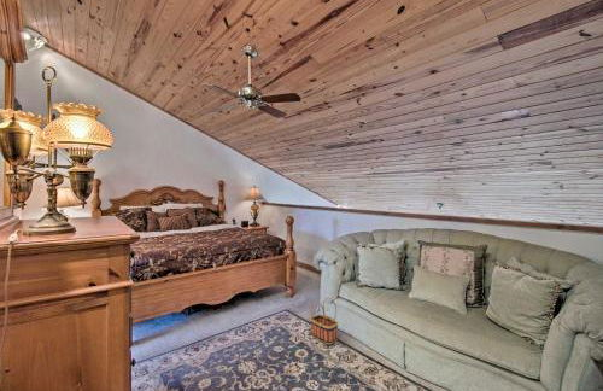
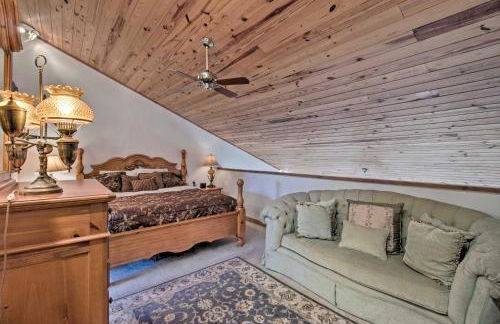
- basket (323, 317)
